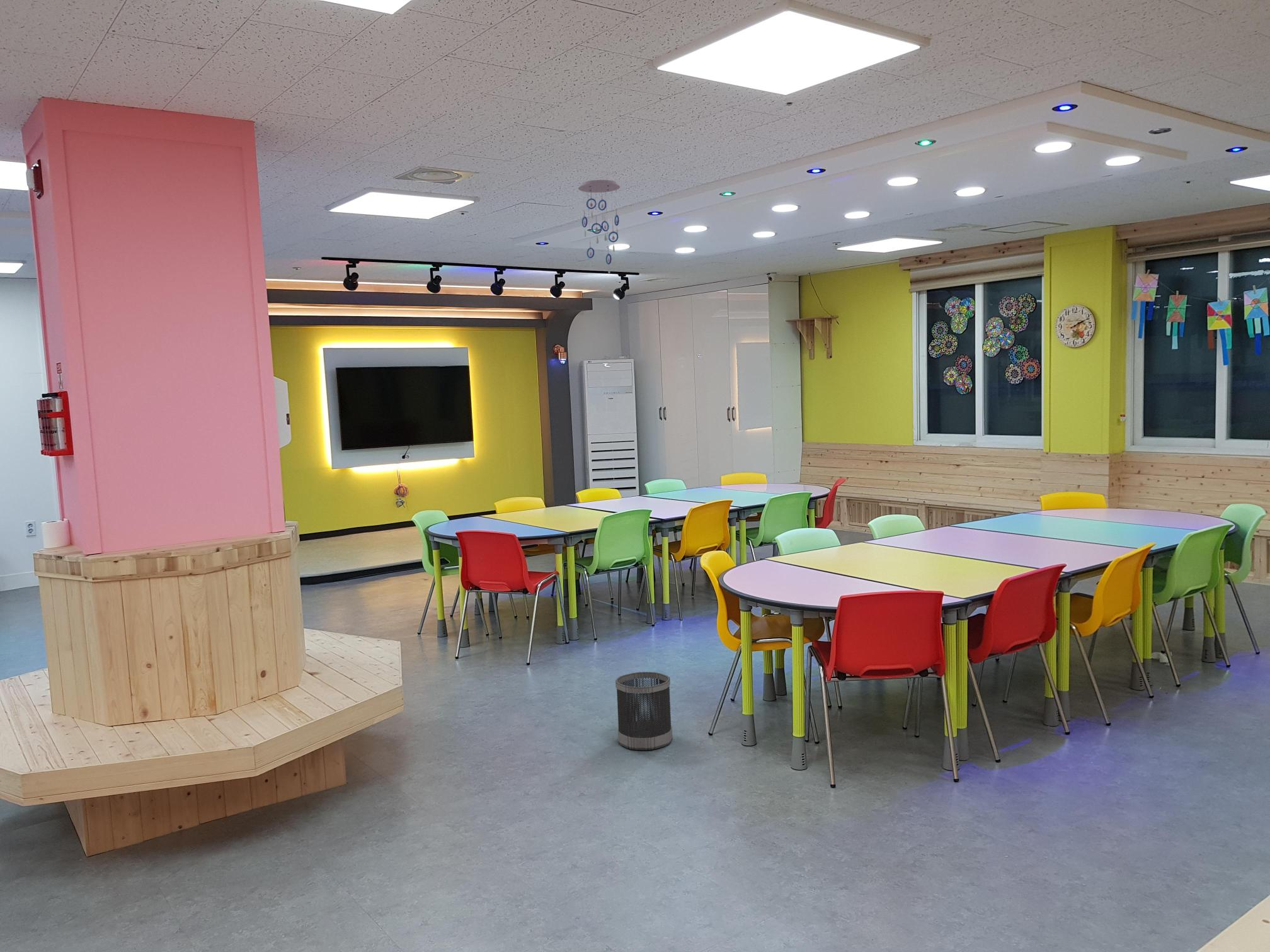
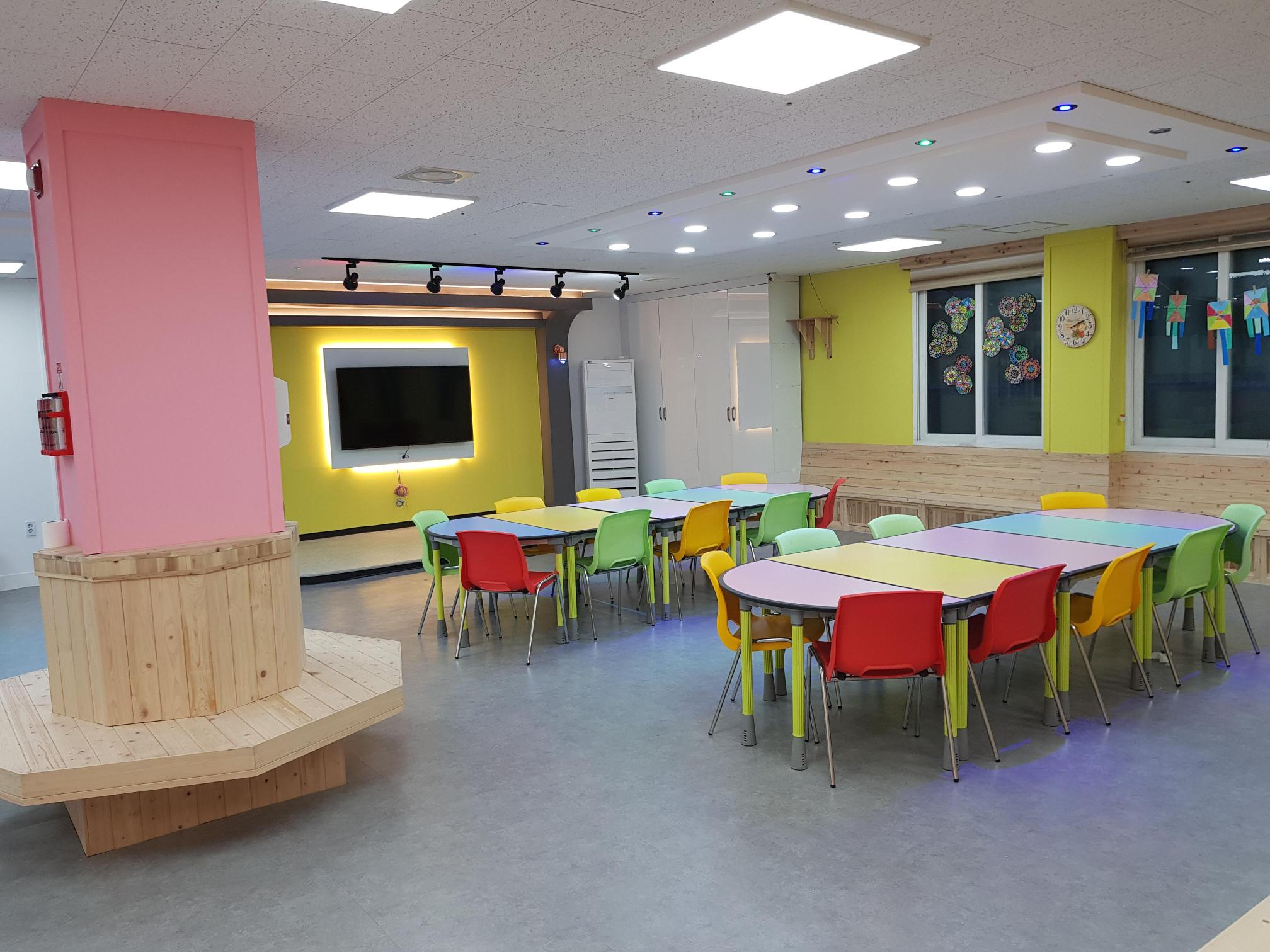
- wastebasket (644, 710)
- ceiling mobile (601, 229)
